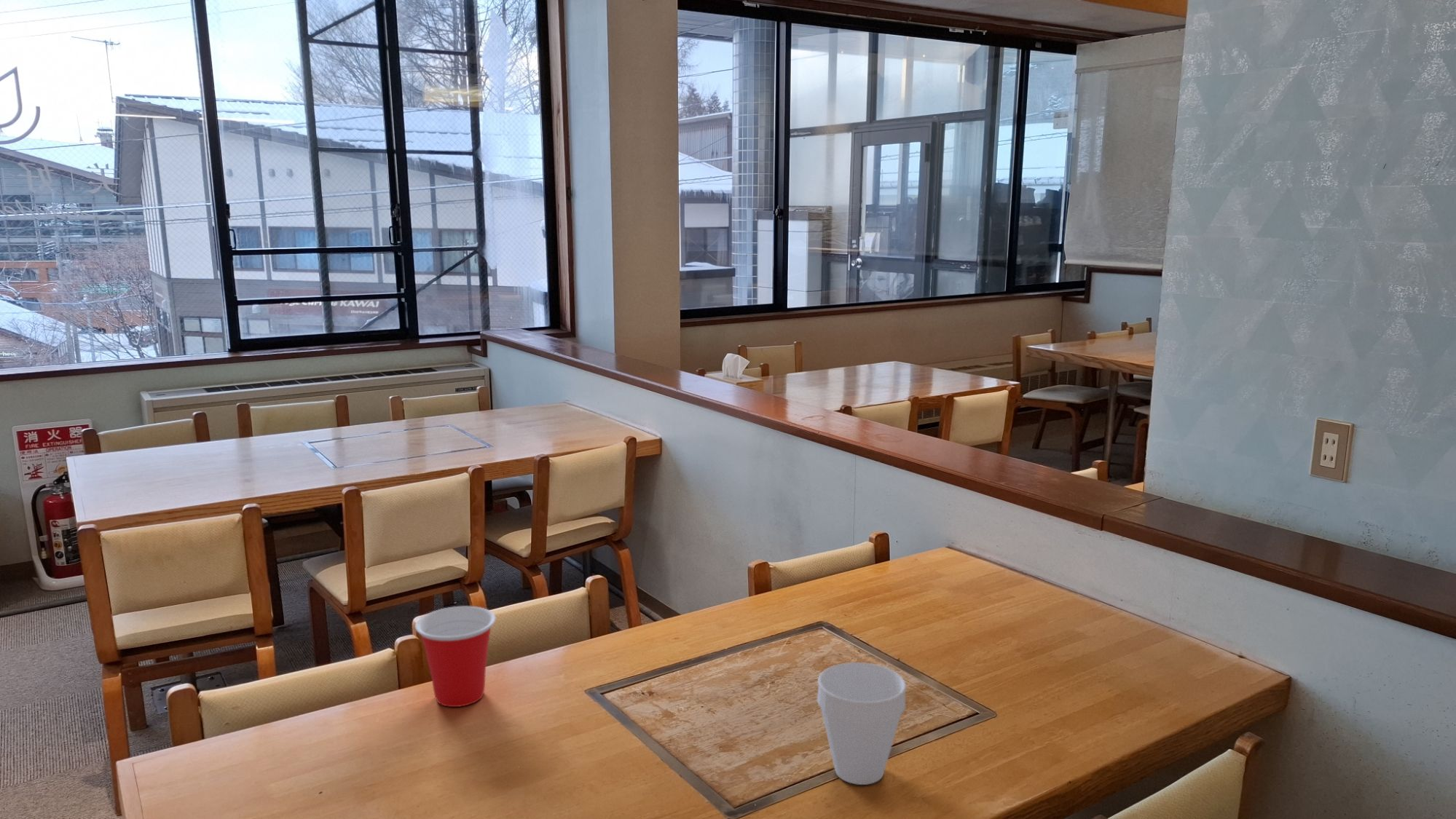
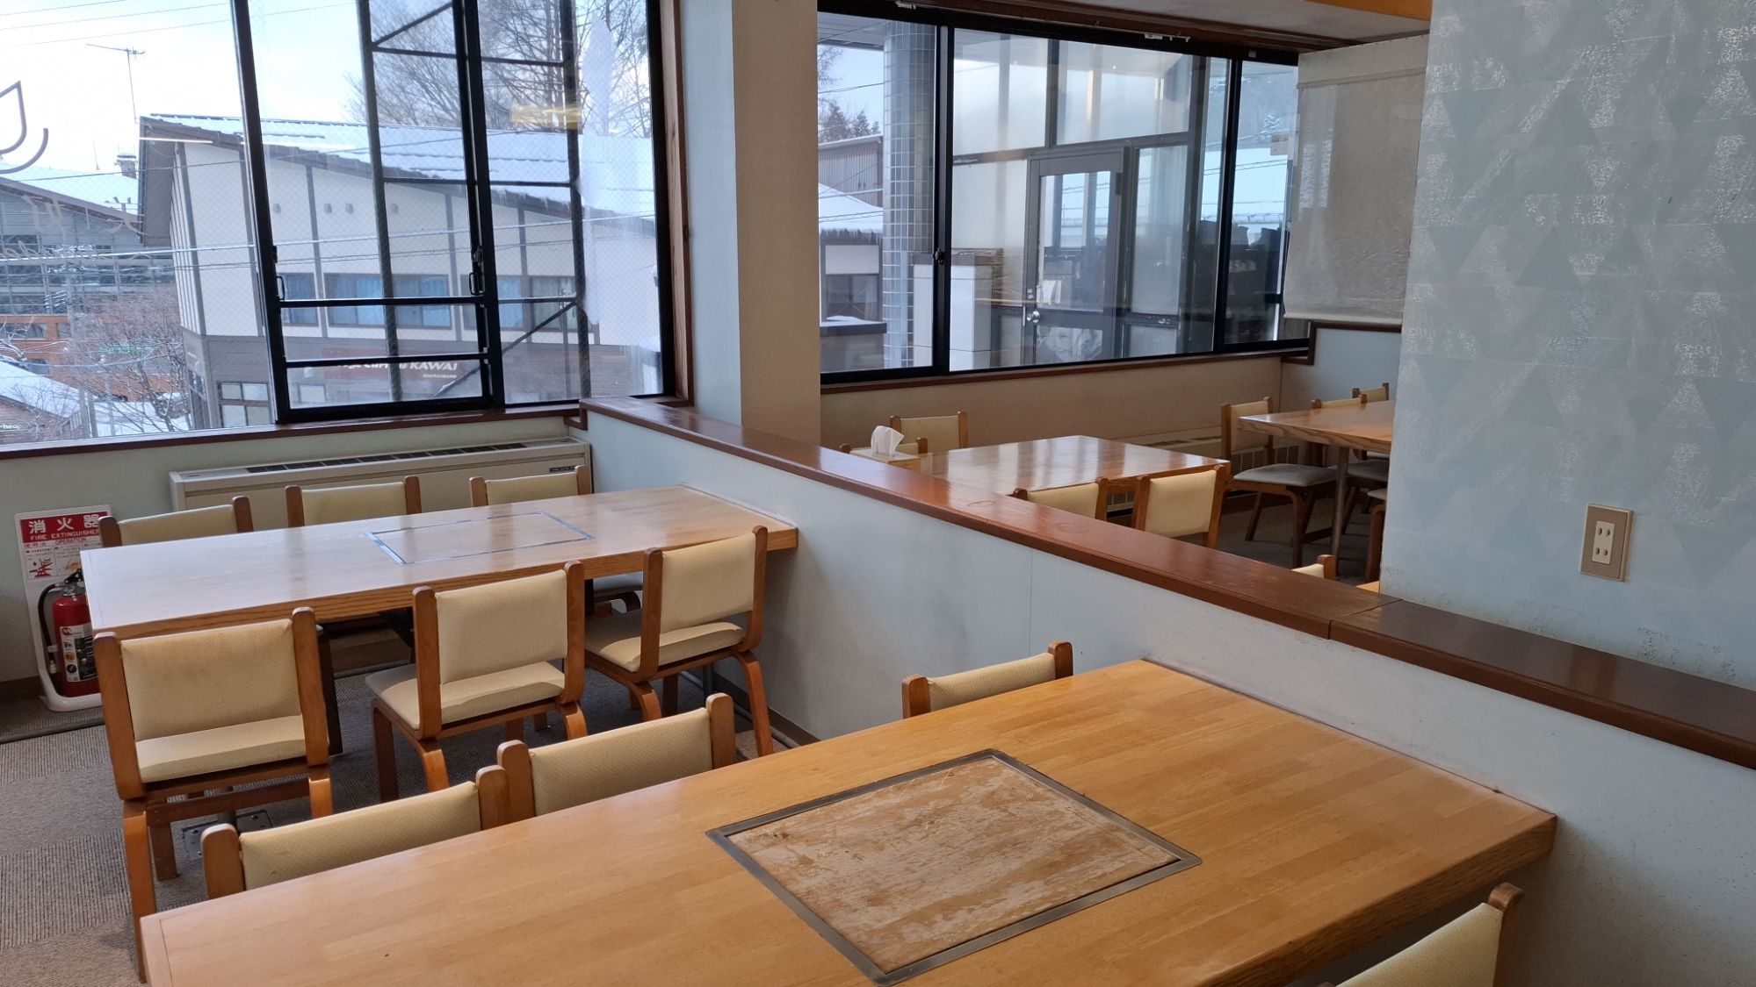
- cup (860, 727)
- cup (457, 658)
